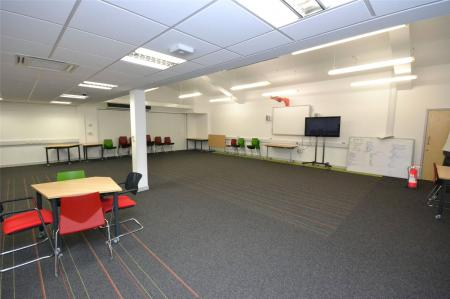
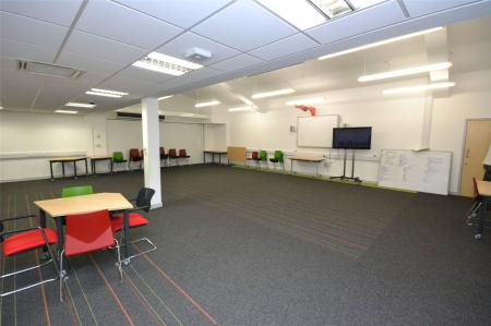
- fire extinguisher (412, 176)
